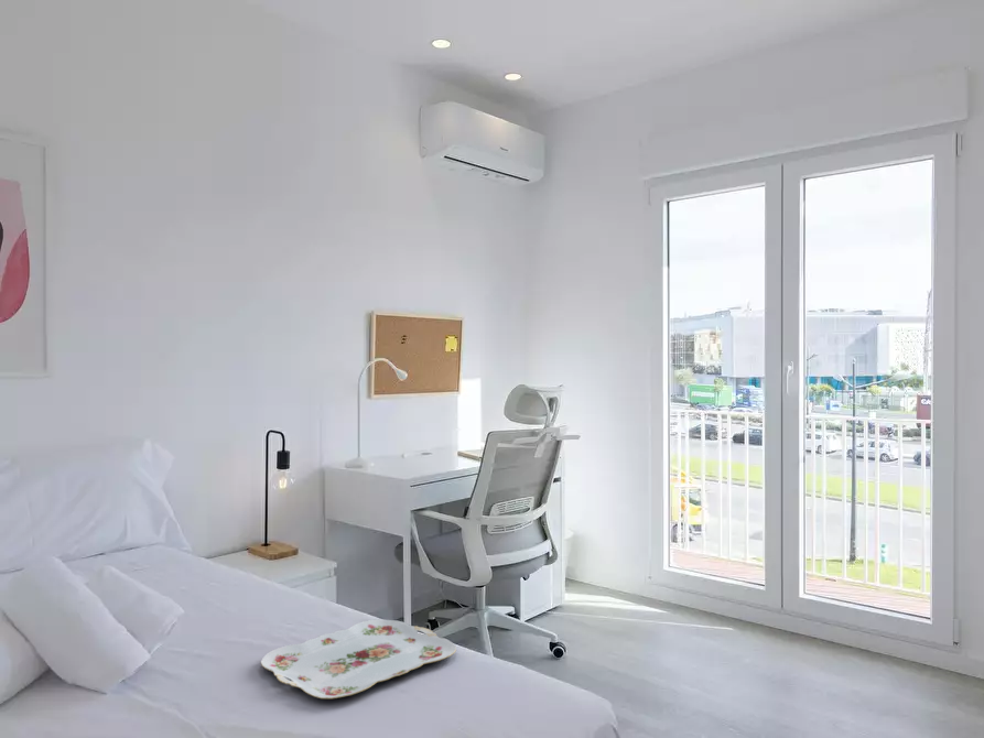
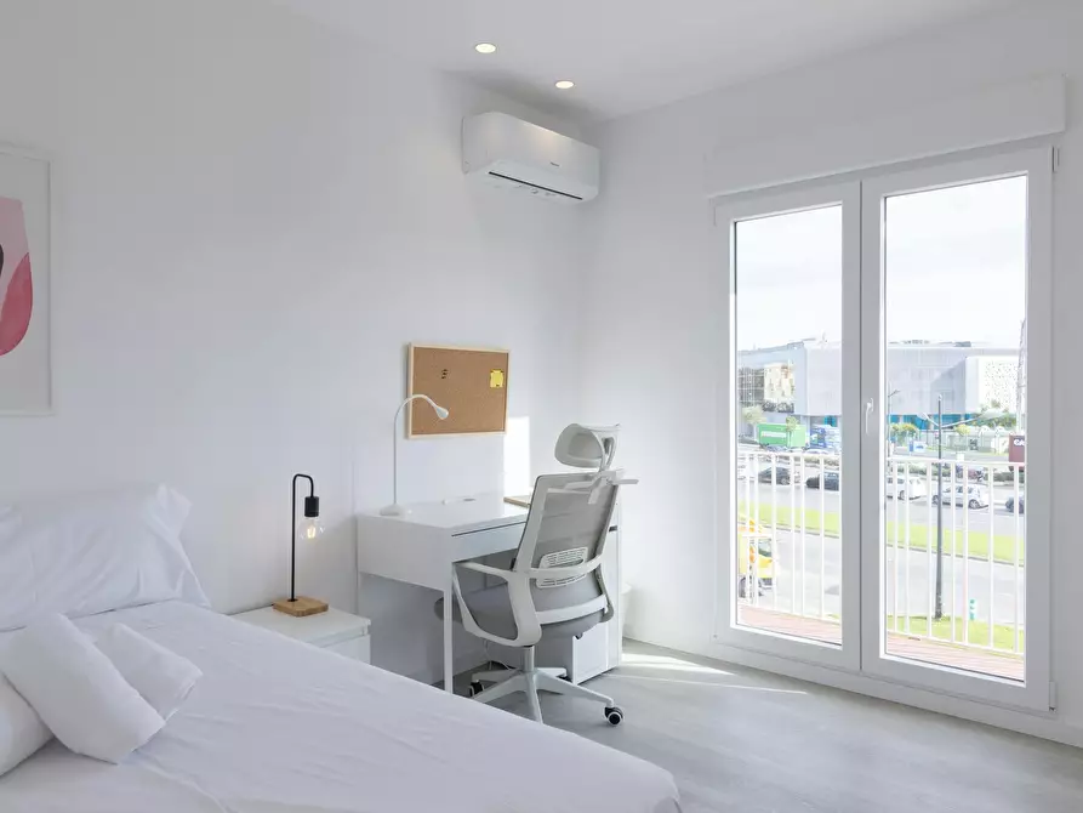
- serving tray (360, 655)
